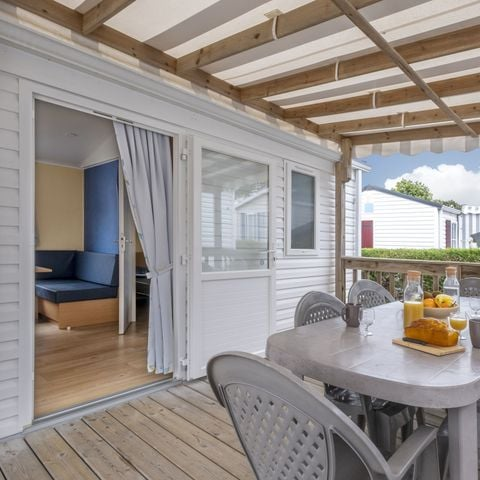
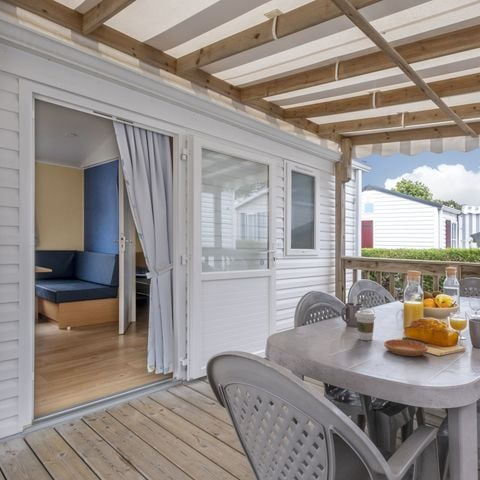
+ coffee cup (365, 325)
+ saucer (405, 348)
